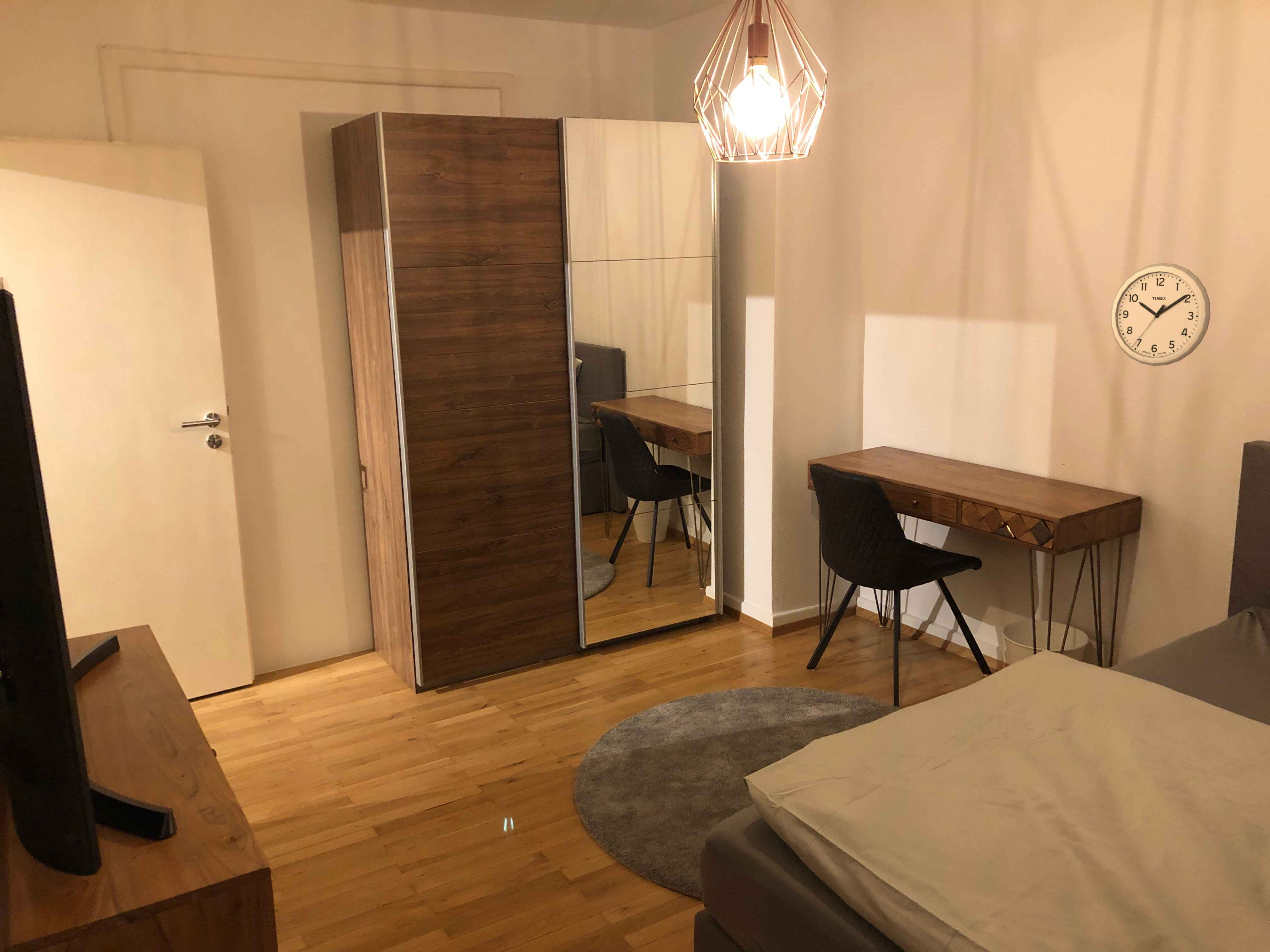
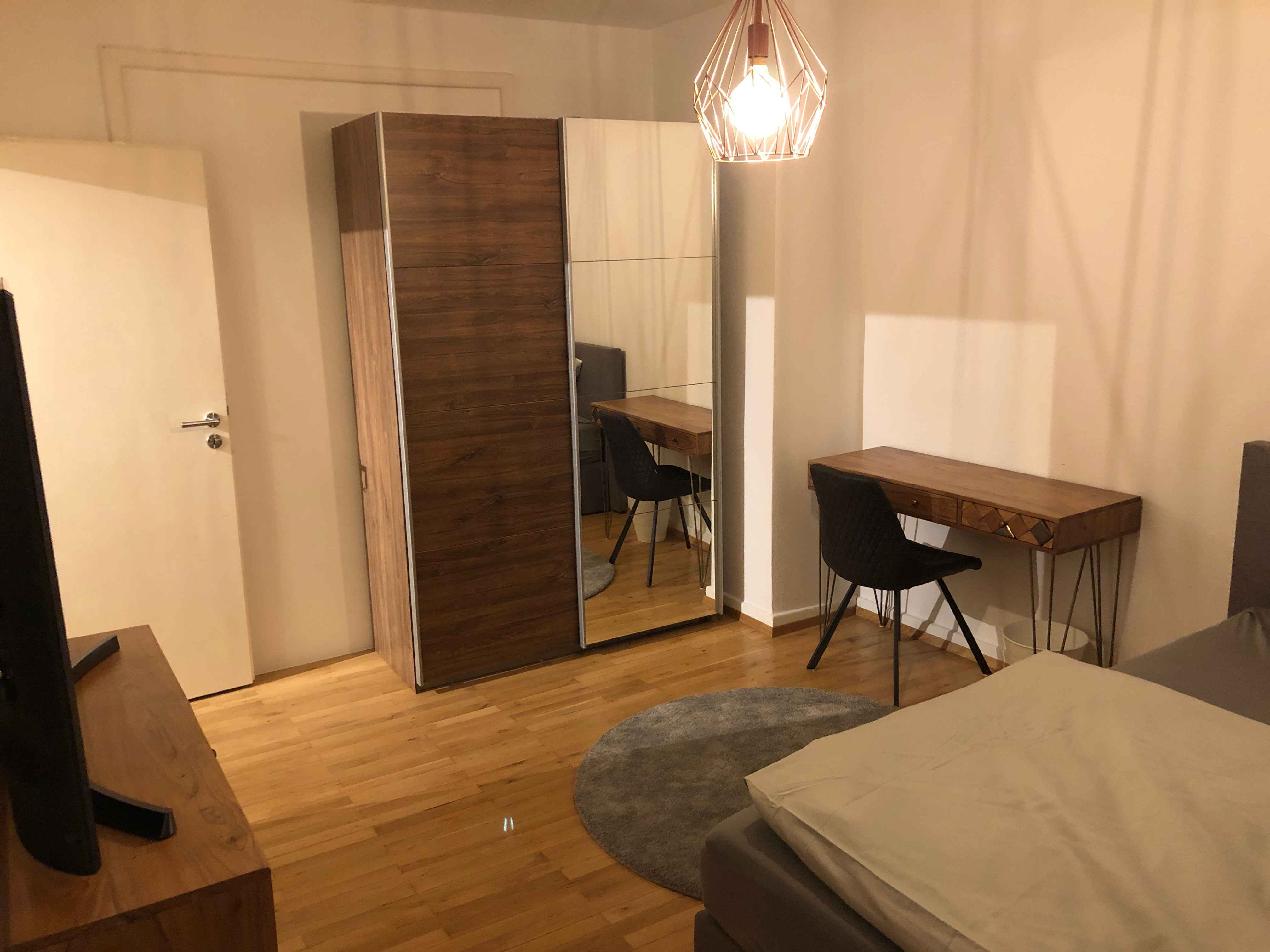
- wall clock (1157, 315)
